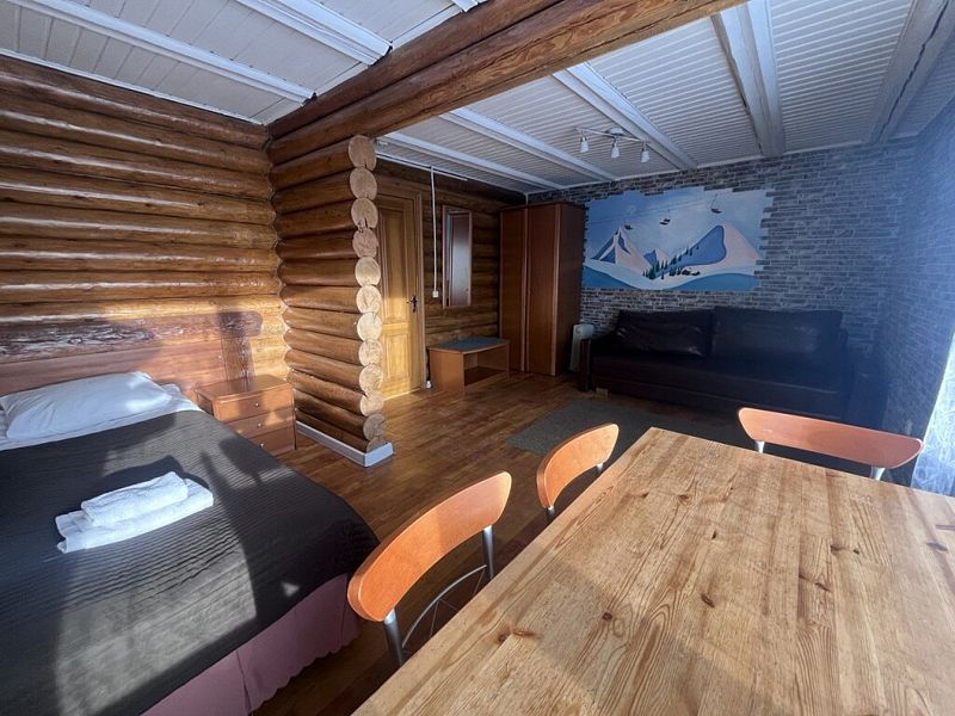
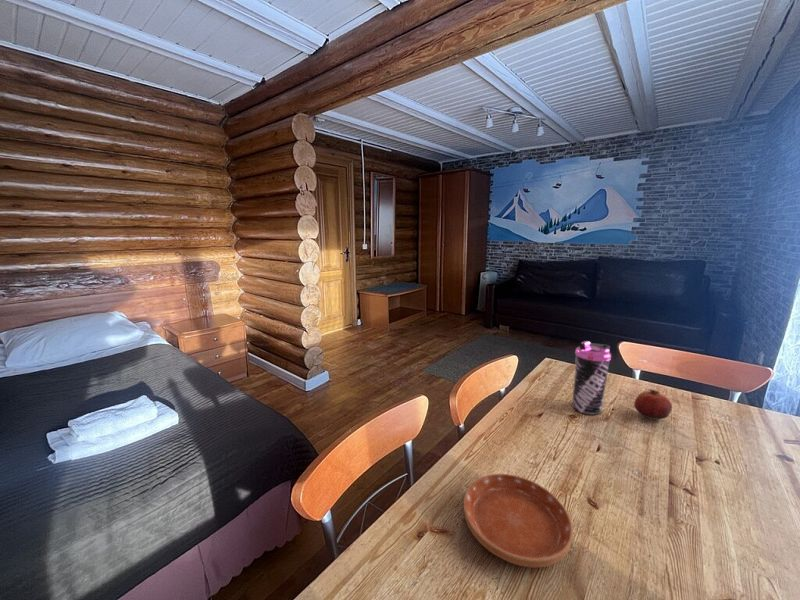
+ water bottle (590, 376)
+ saucer (515, 516)
+ fruit (652, 404)
